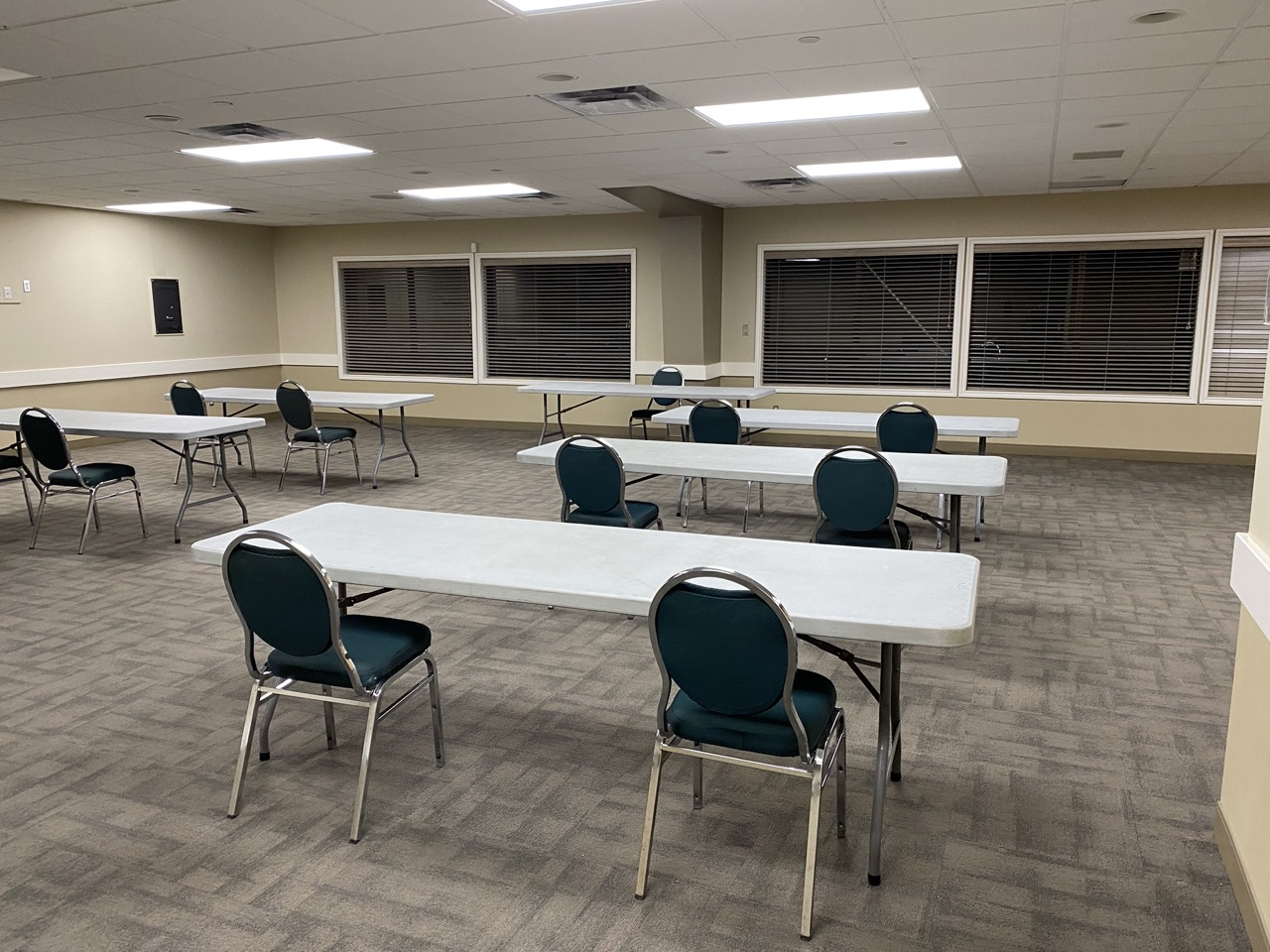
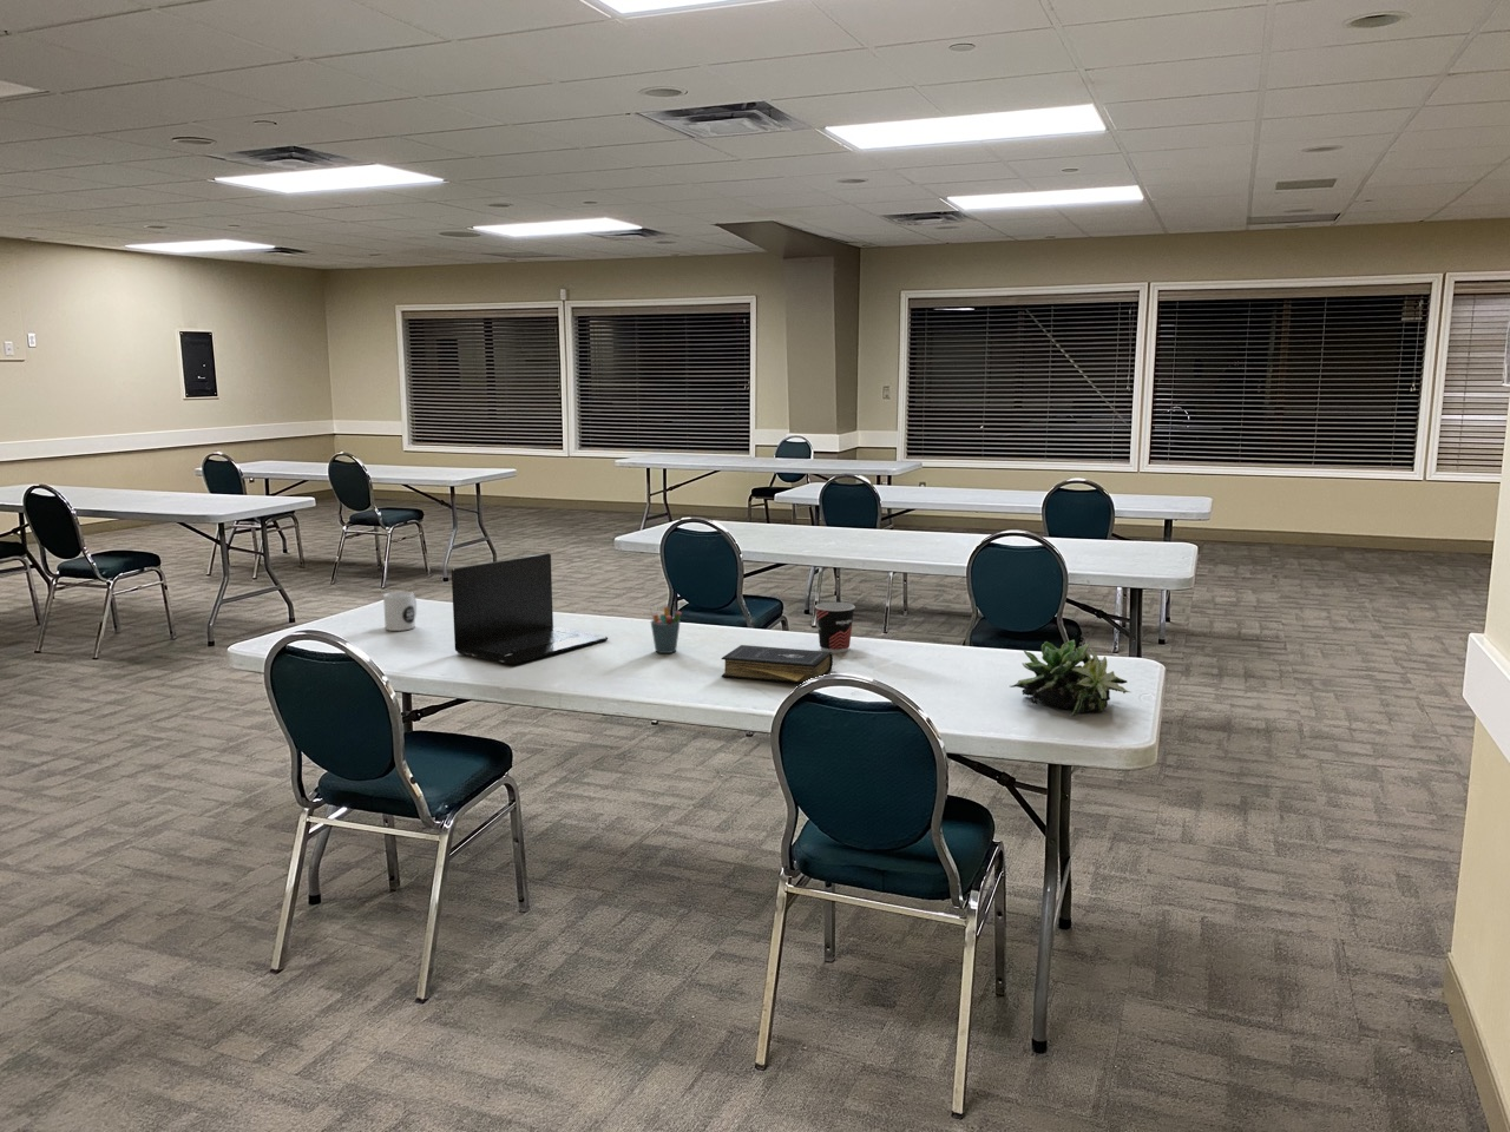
+ cup (833, 628)
+ laptop (531, 605)
+ mug (402, 610)
+ pen holder (666, 628)
+ succulent plant (1071, 671)
+ book (775, 665)
